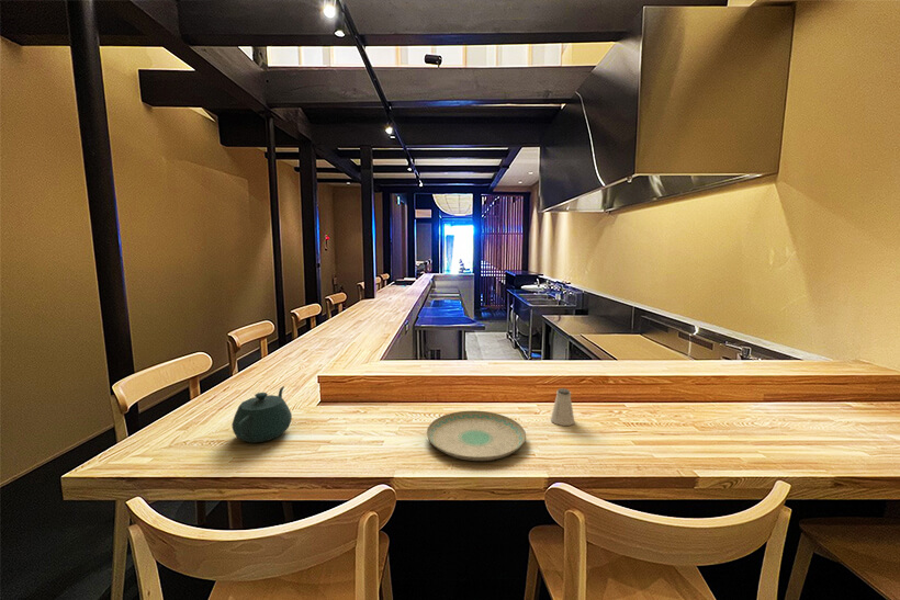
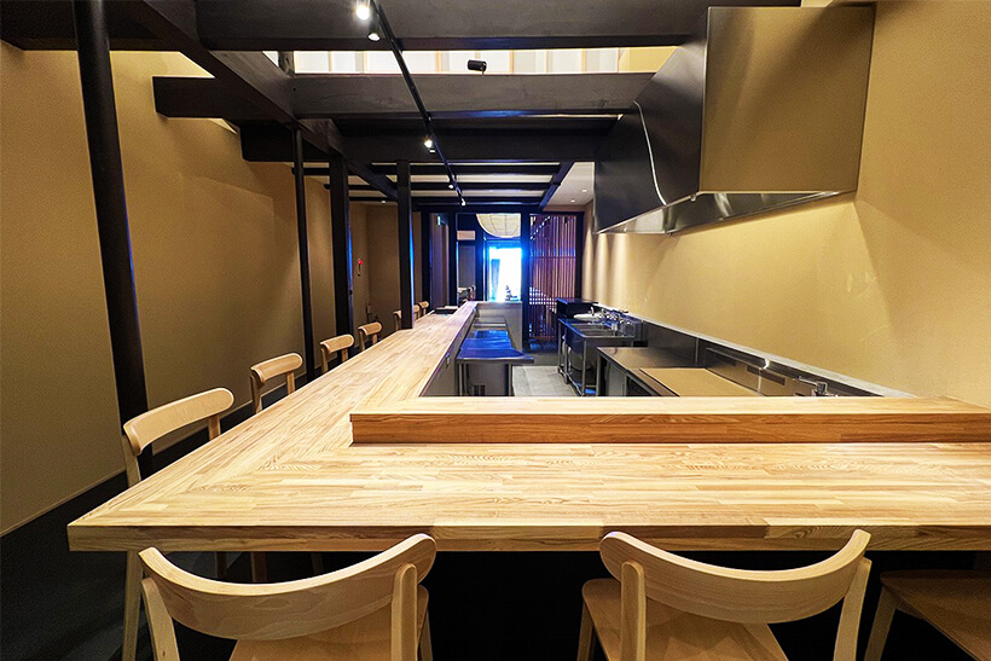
- saltshaker (563, 405)
- plate (475, 434)
- teapot (263, 412)
